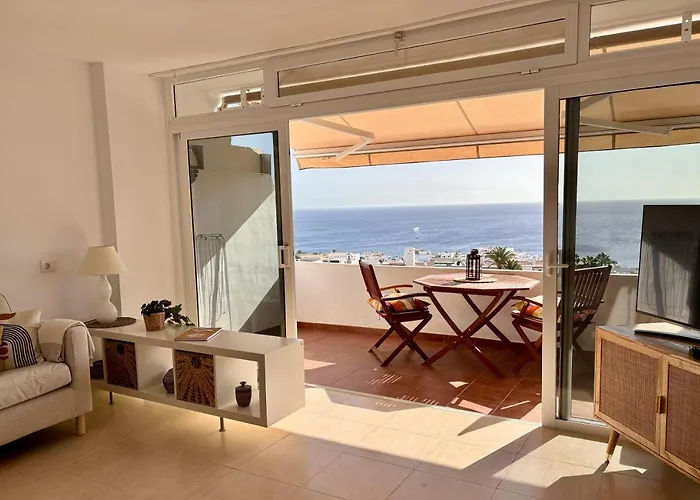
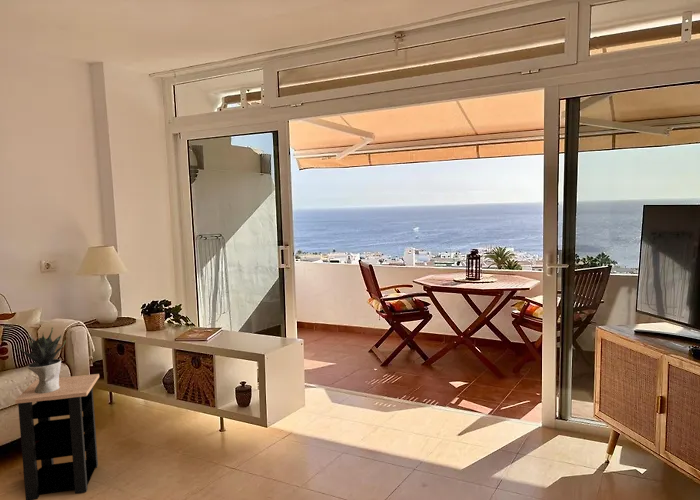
+ side table (61, 434)
+ potted plant (44, 359)
